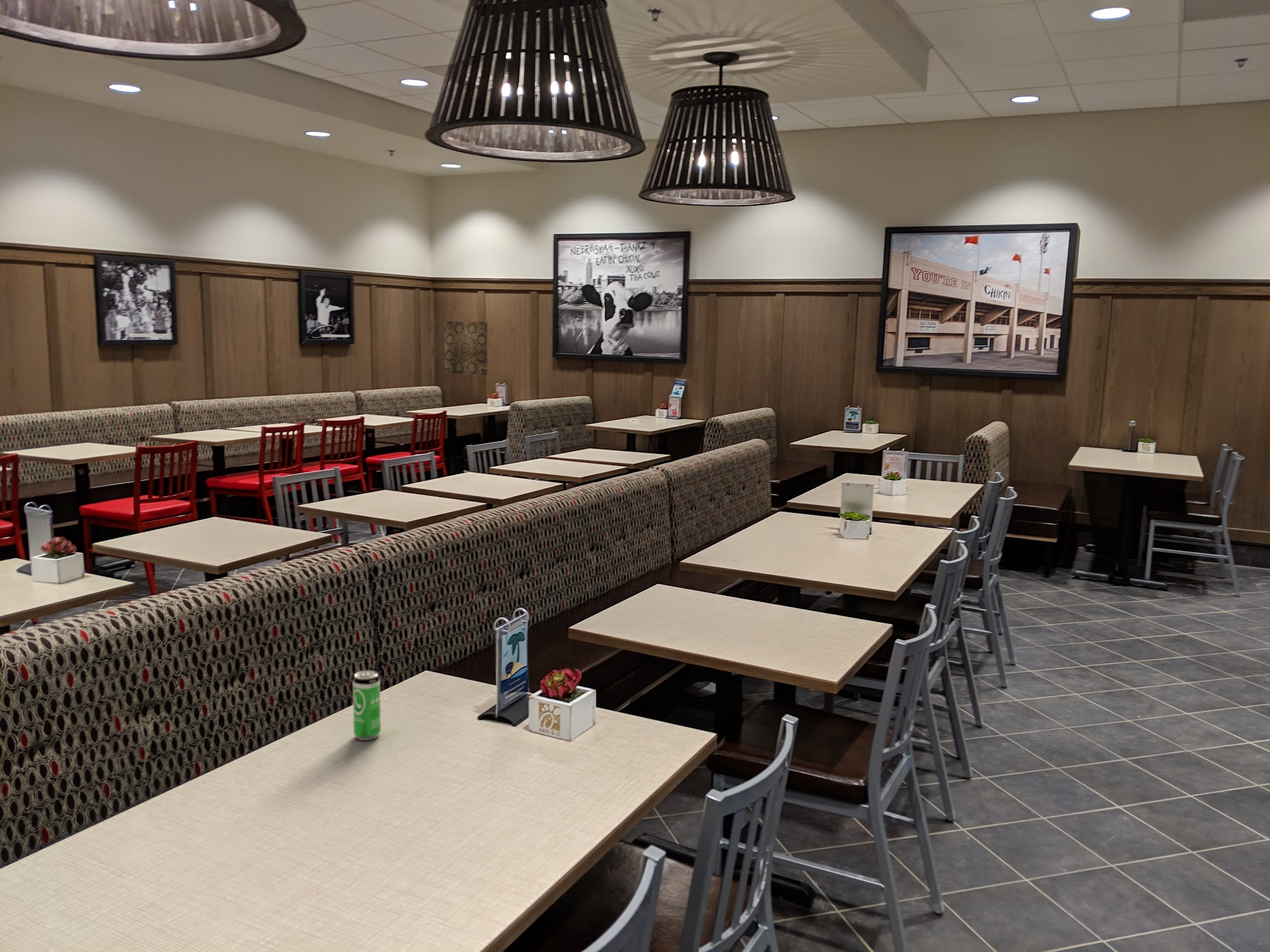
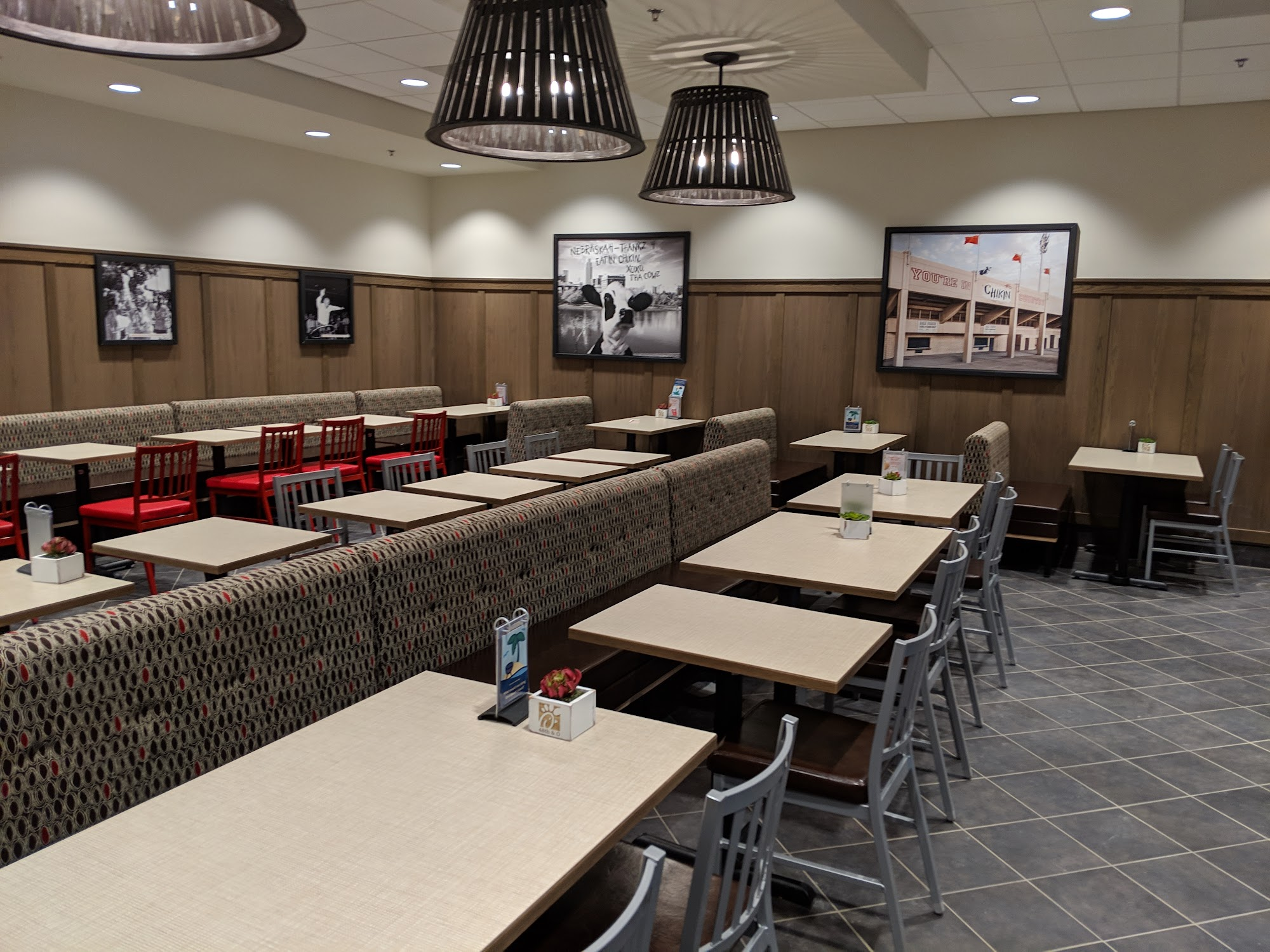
- wall art (465, 348)
- beverage can (366, 705)
